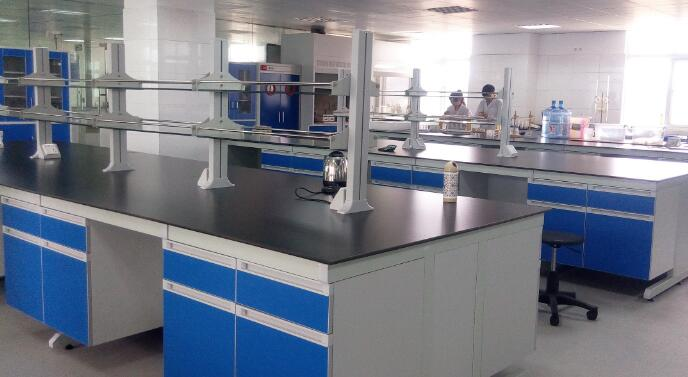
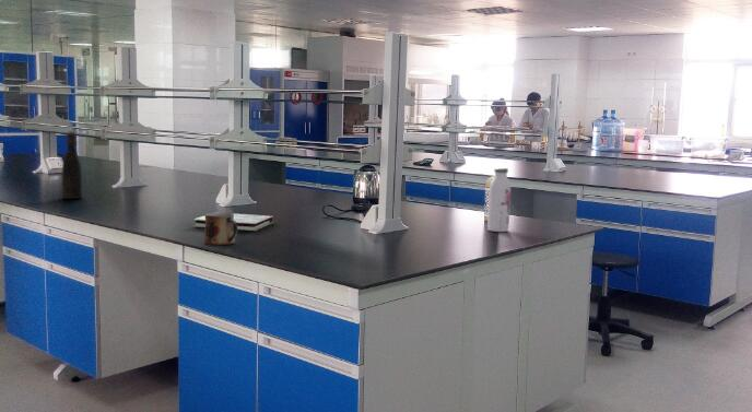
+ mug (221, 228)
+ bottle (71, 164)
+ water bottle (500, 199)
+ book (234, 220)
